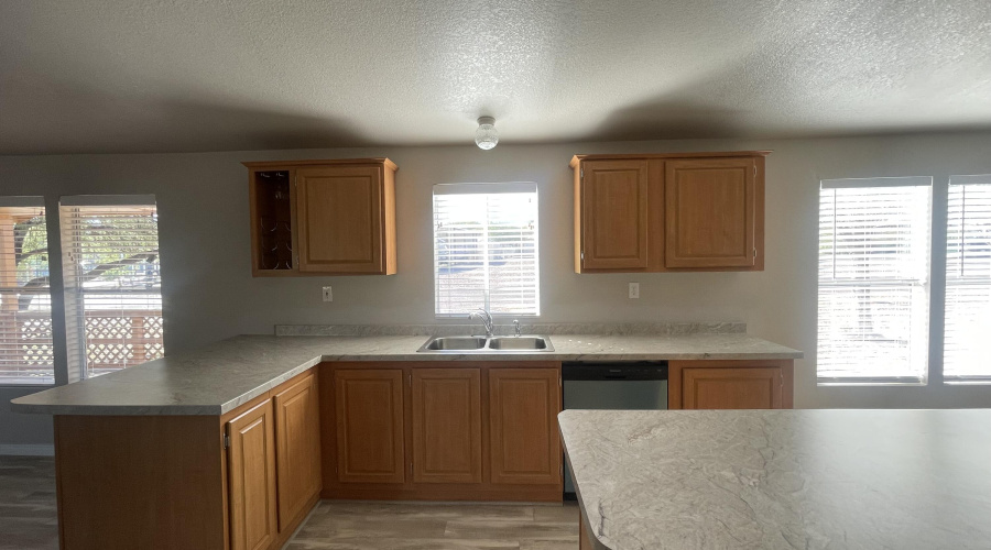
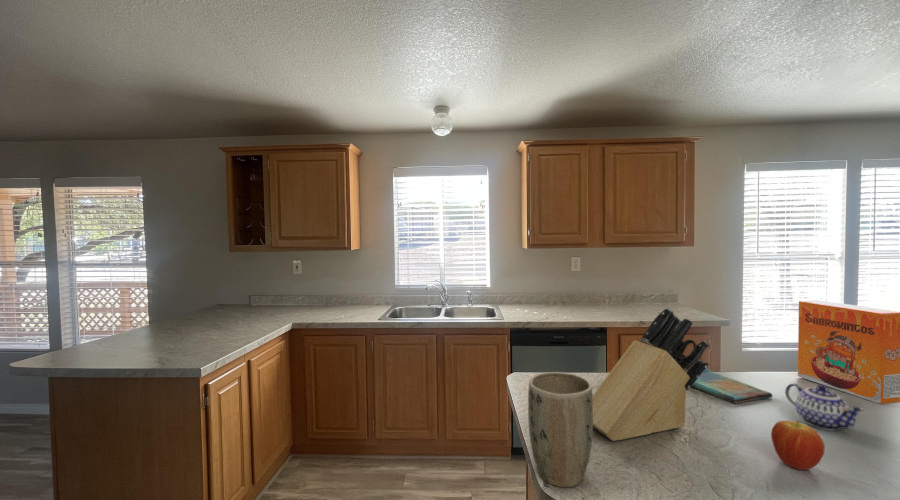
+ cereal box (846, 347)
+ knife block (645, 368)
+ teapot (821, 404)
+ plant pot (560, 427)
+ dish towel (718, 384)
+ fruit (795, 442)
